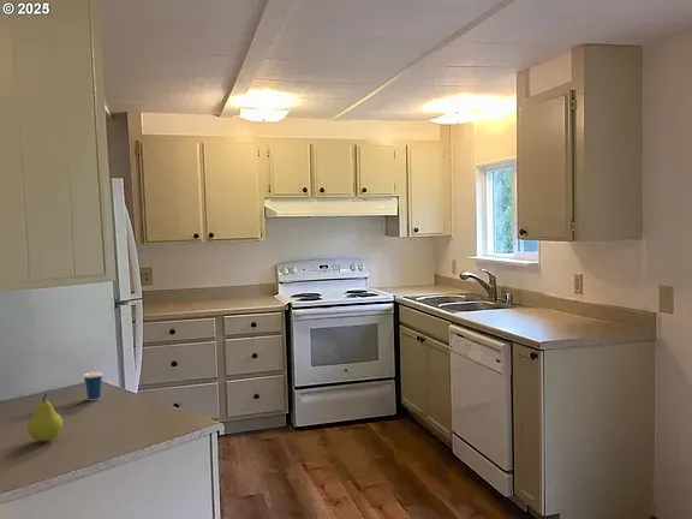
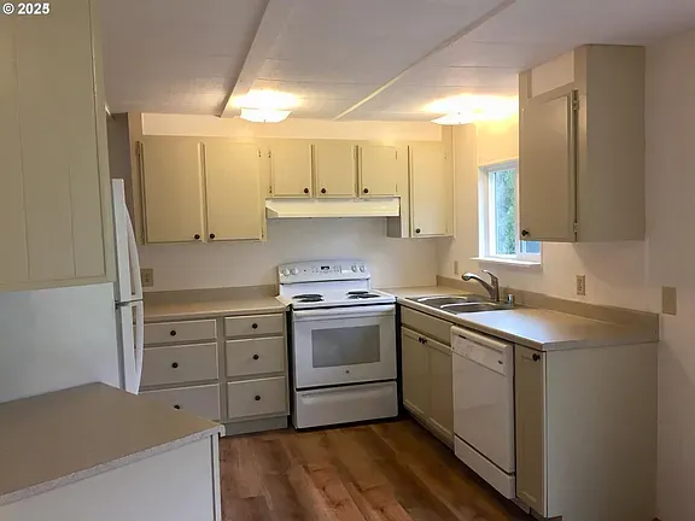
- cup (93, 378)
- fruit (44, 417)
